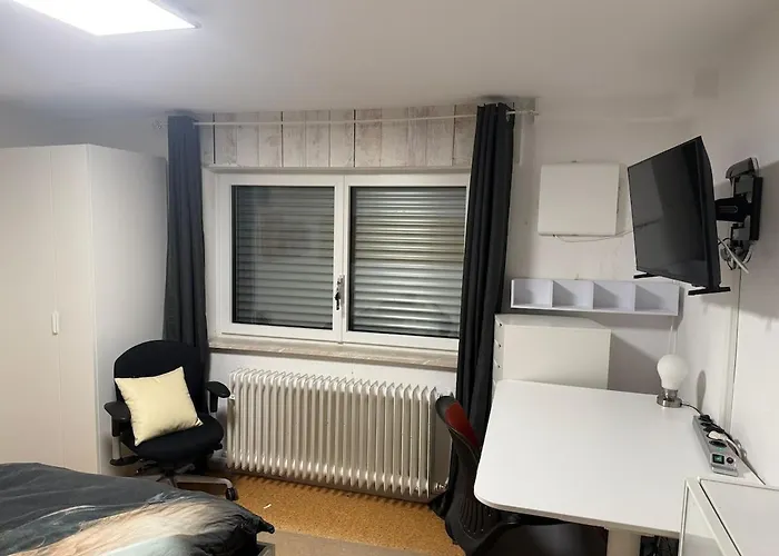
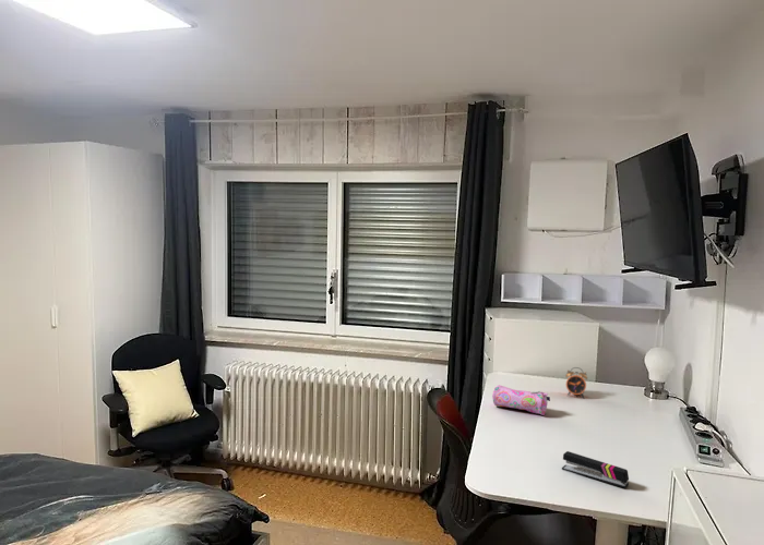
+ alarm clock (576, 382)
+ stapler (594, 468)
+ pencil case (520, 399)
